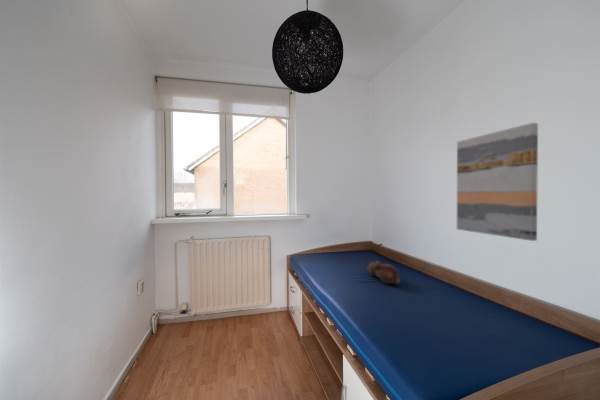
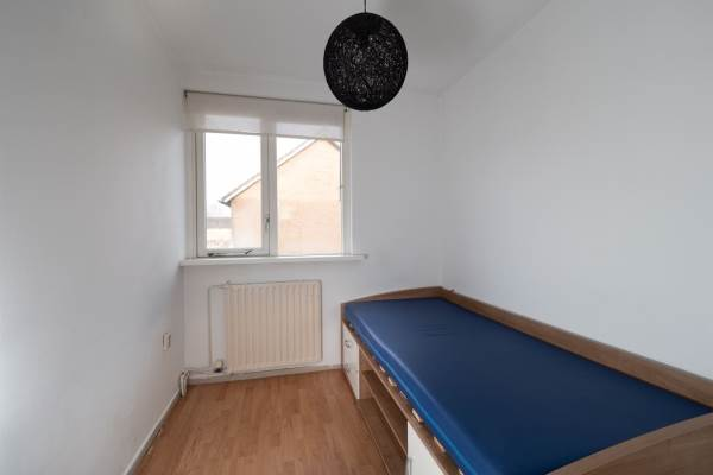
- teddy bear (382, 269)
- wall art (491, 184)
